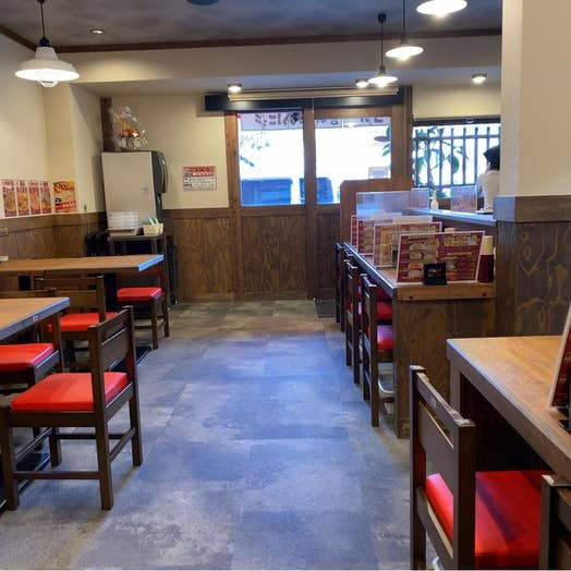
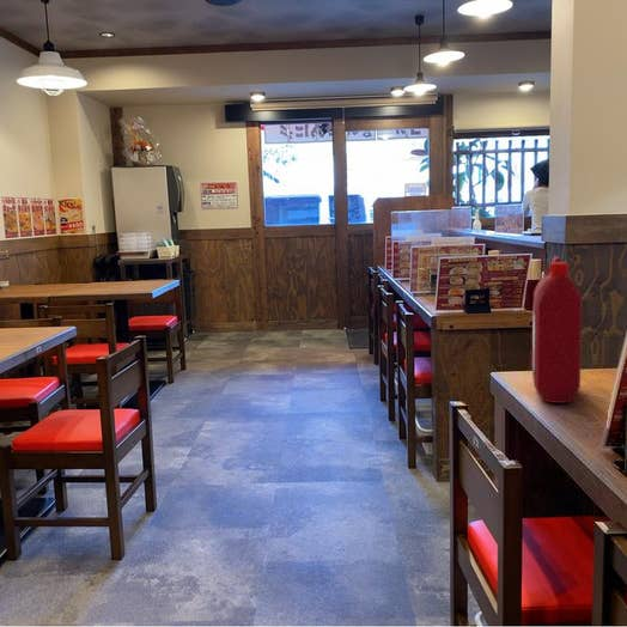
+ ketchup jug (555, 325)
